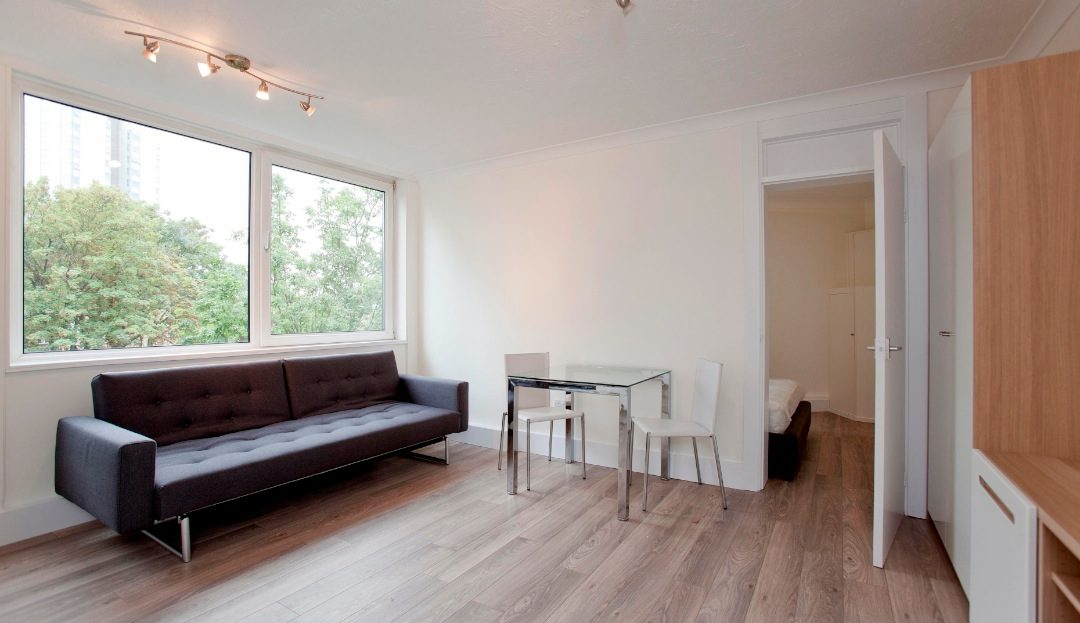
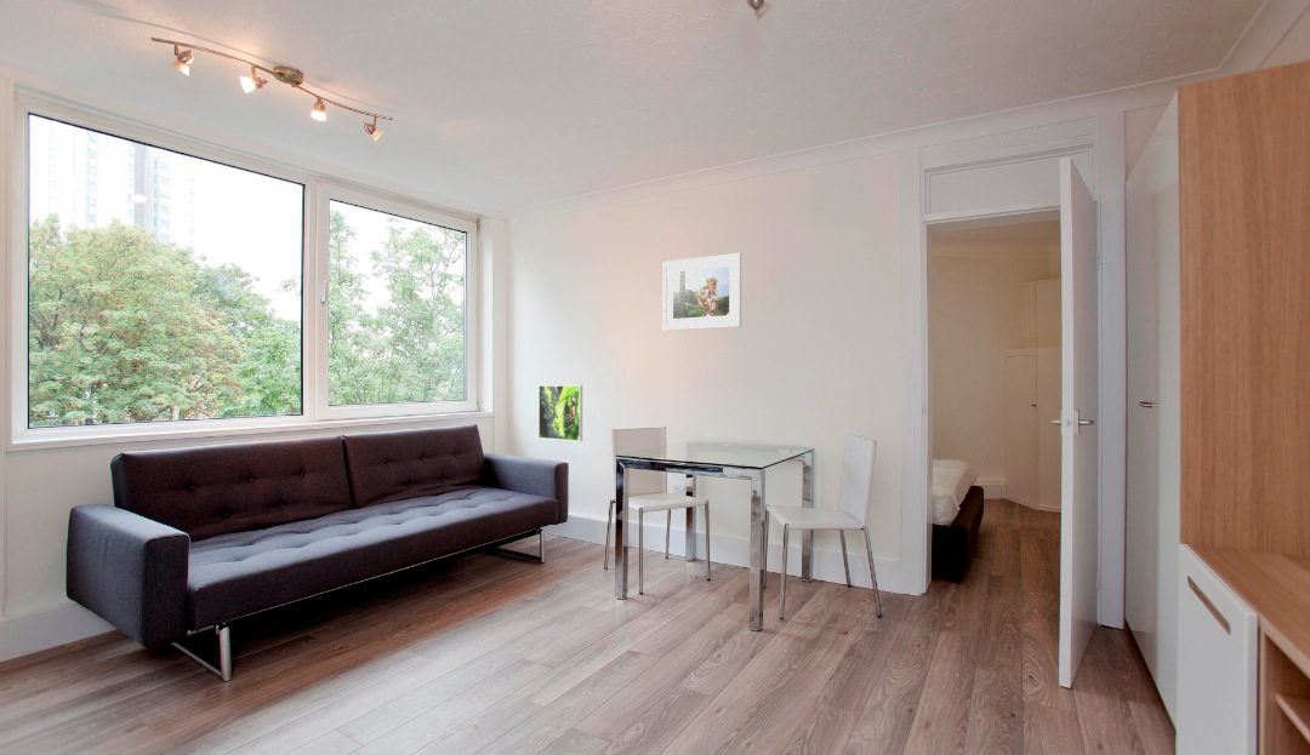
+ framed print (559, 412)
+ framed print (700, 293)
